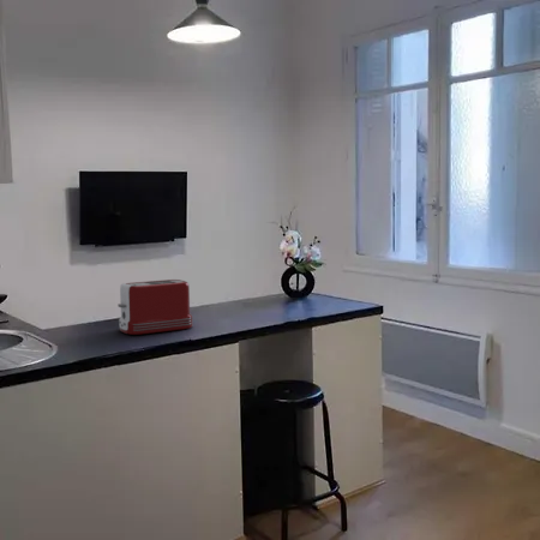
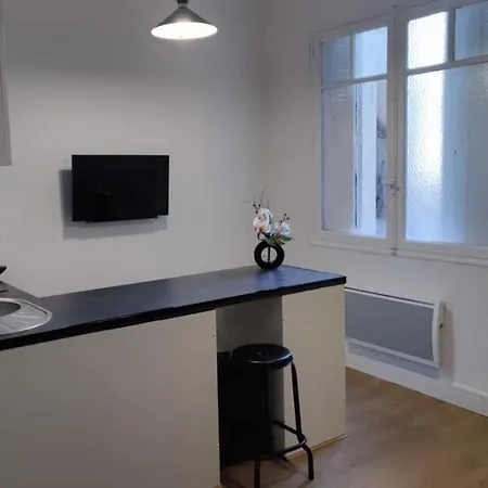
- toaster (155, 305)
